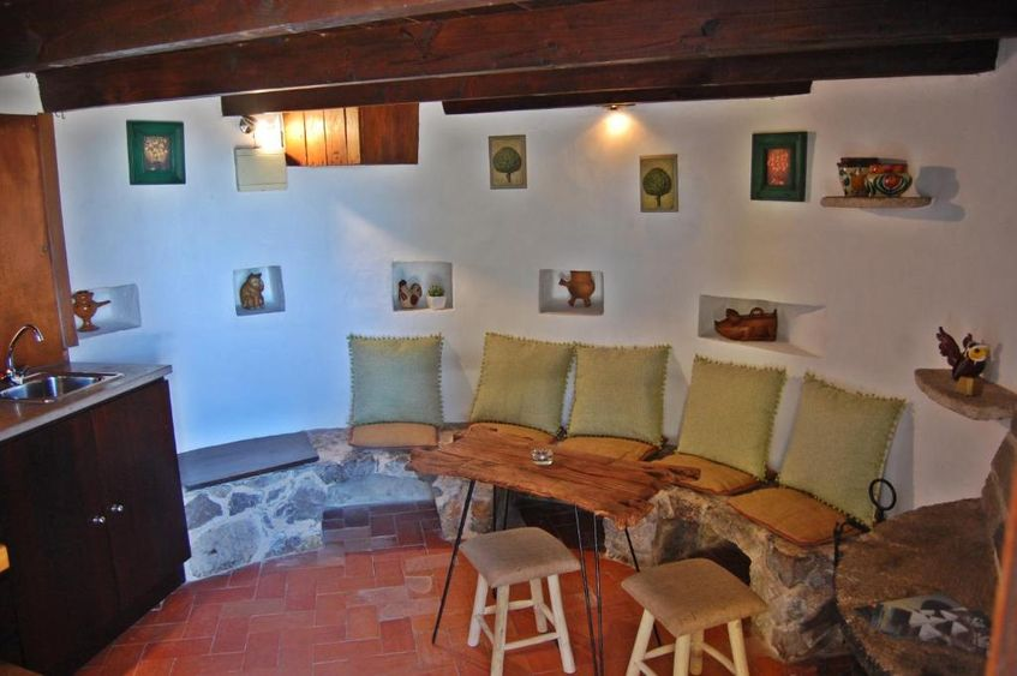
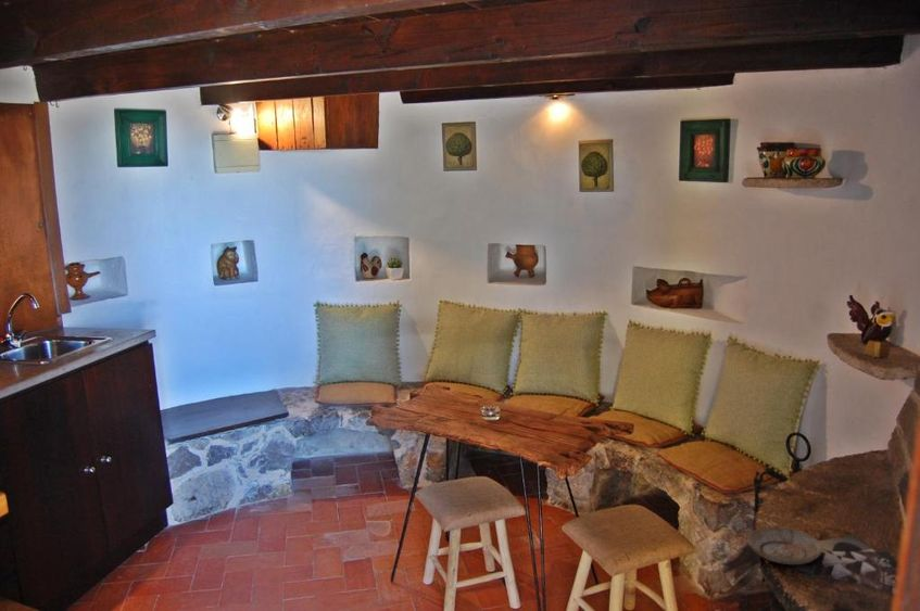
+ ceramic bowl (783, 548)
